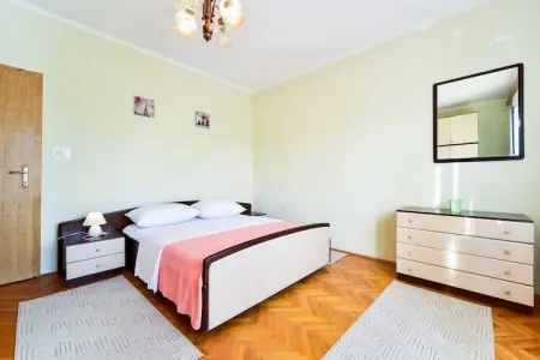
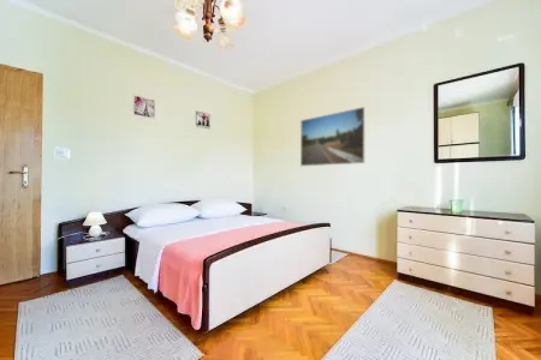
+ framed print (329, 139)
